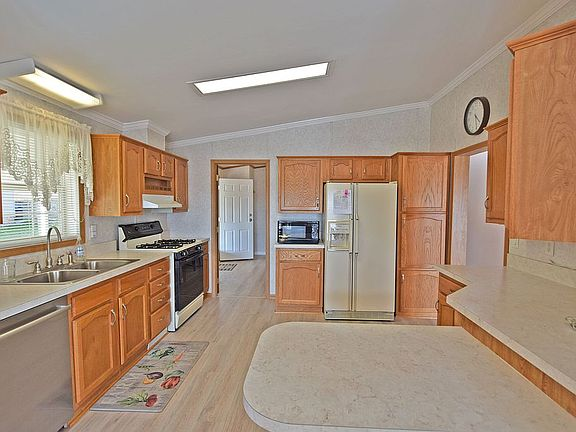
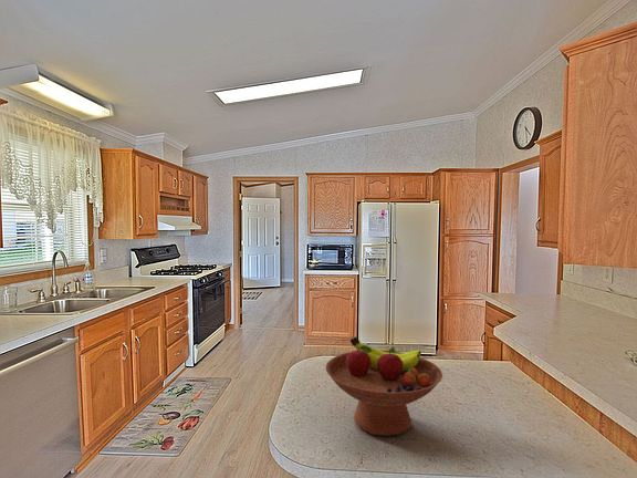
+ fruit bowl (382, 384)
